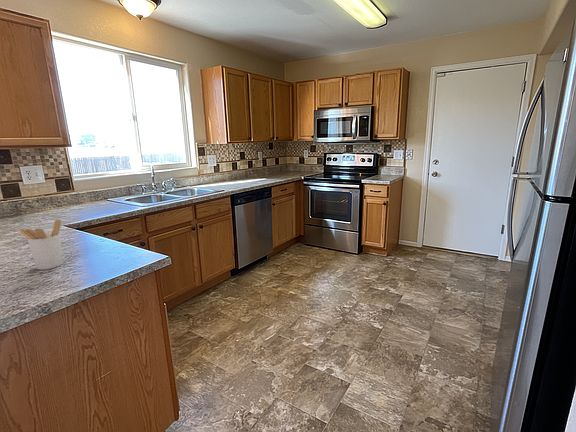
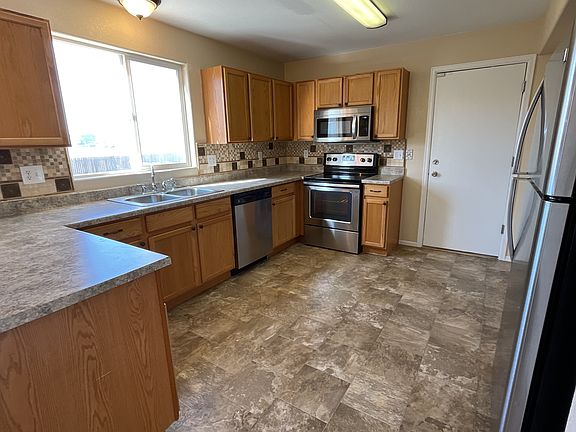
- utensil holder (42, 245)
